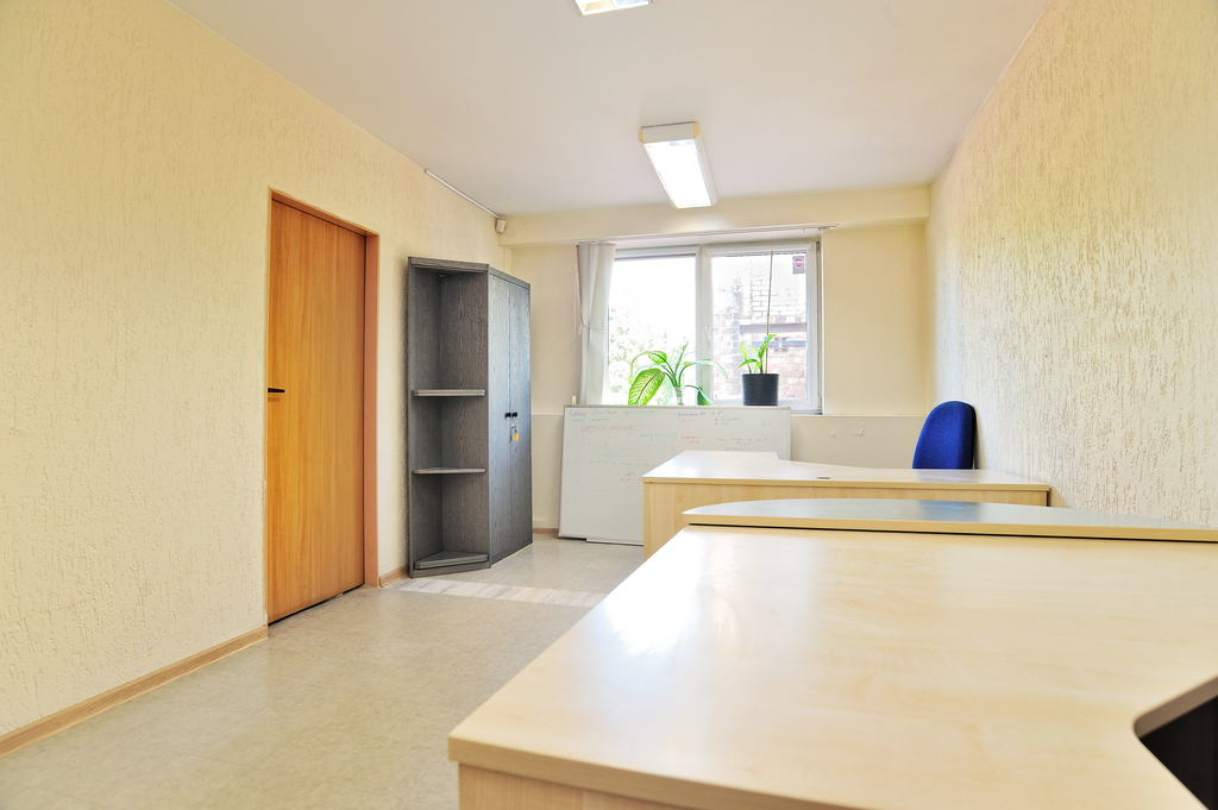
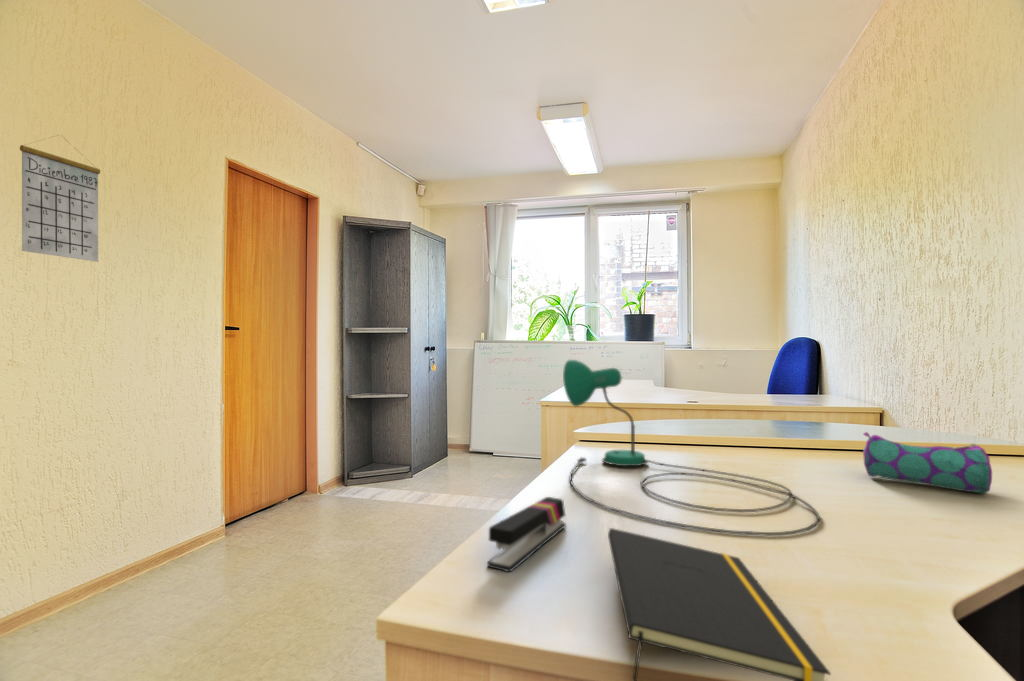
+ pencil case (923, 461)
+ notepad (694, 590)
+ calendar (62, 195)
+ stapler (530, 526)
+ desk lamp (634, 425)
